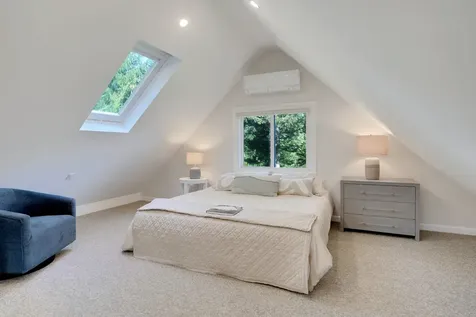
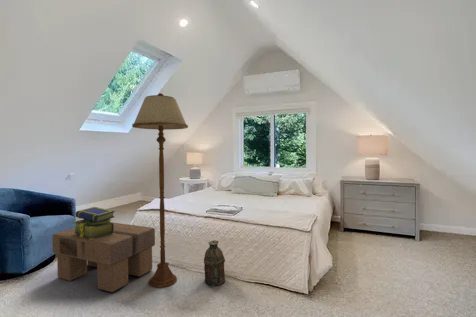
+ stack of books (95, 221)
+ lantern (214, 261)
+ floor lamp (161, 187)
+ footstool (105, 252)
